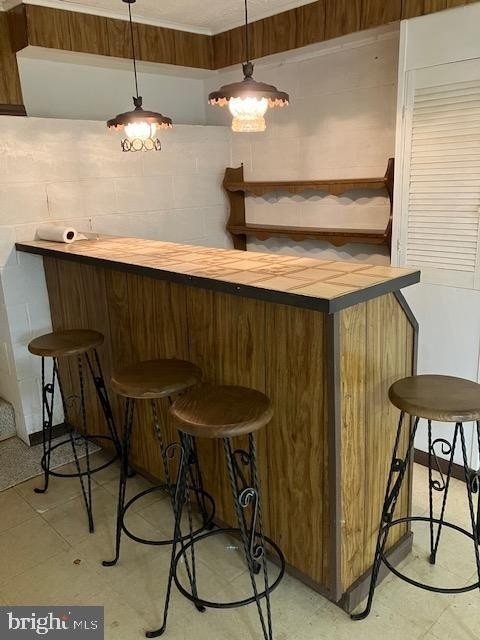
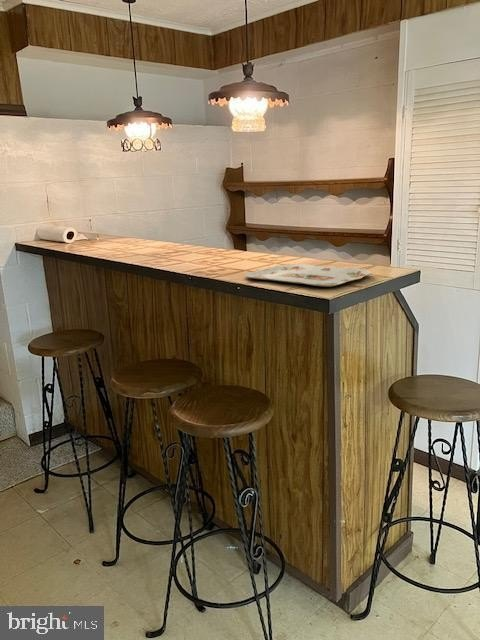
+ serving tray (307, 275)
